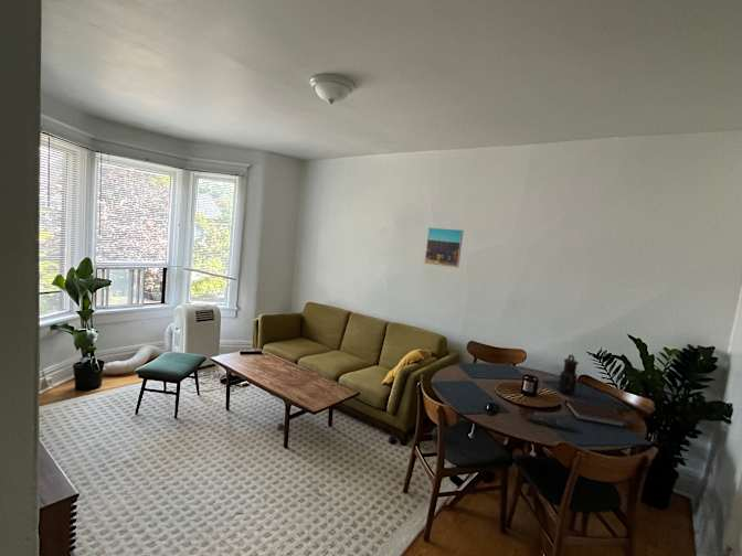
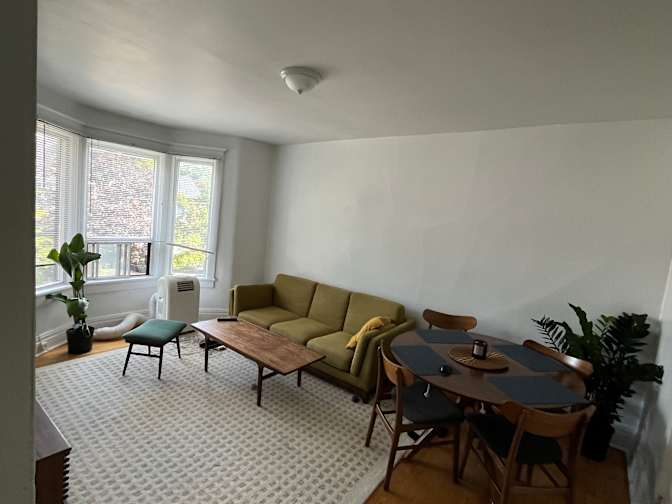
- remote control (549, 421)
- notebook (593, 411)
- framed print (443, 247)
- teapot (569, 373)
